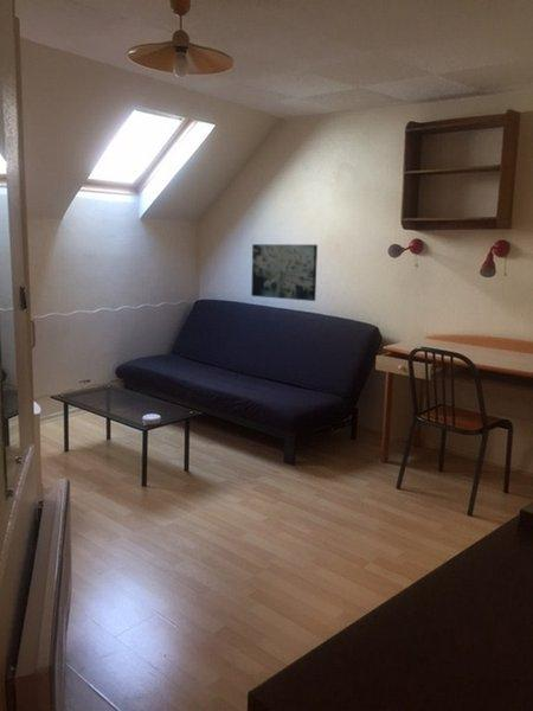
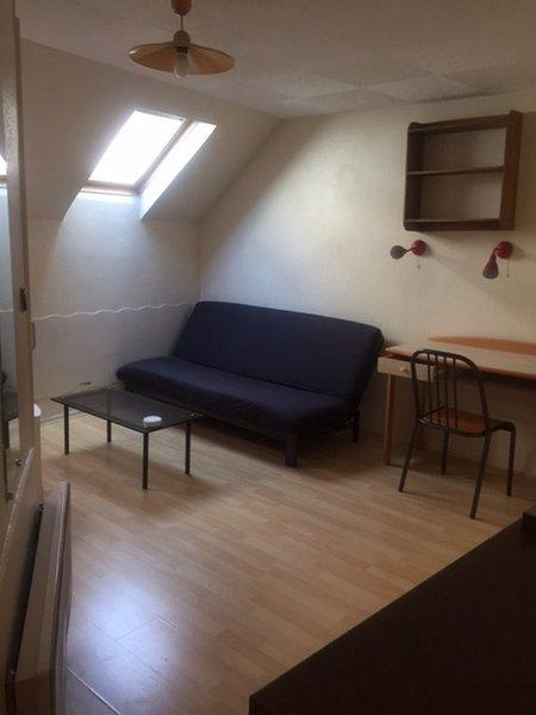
- wall art (282, 271)
